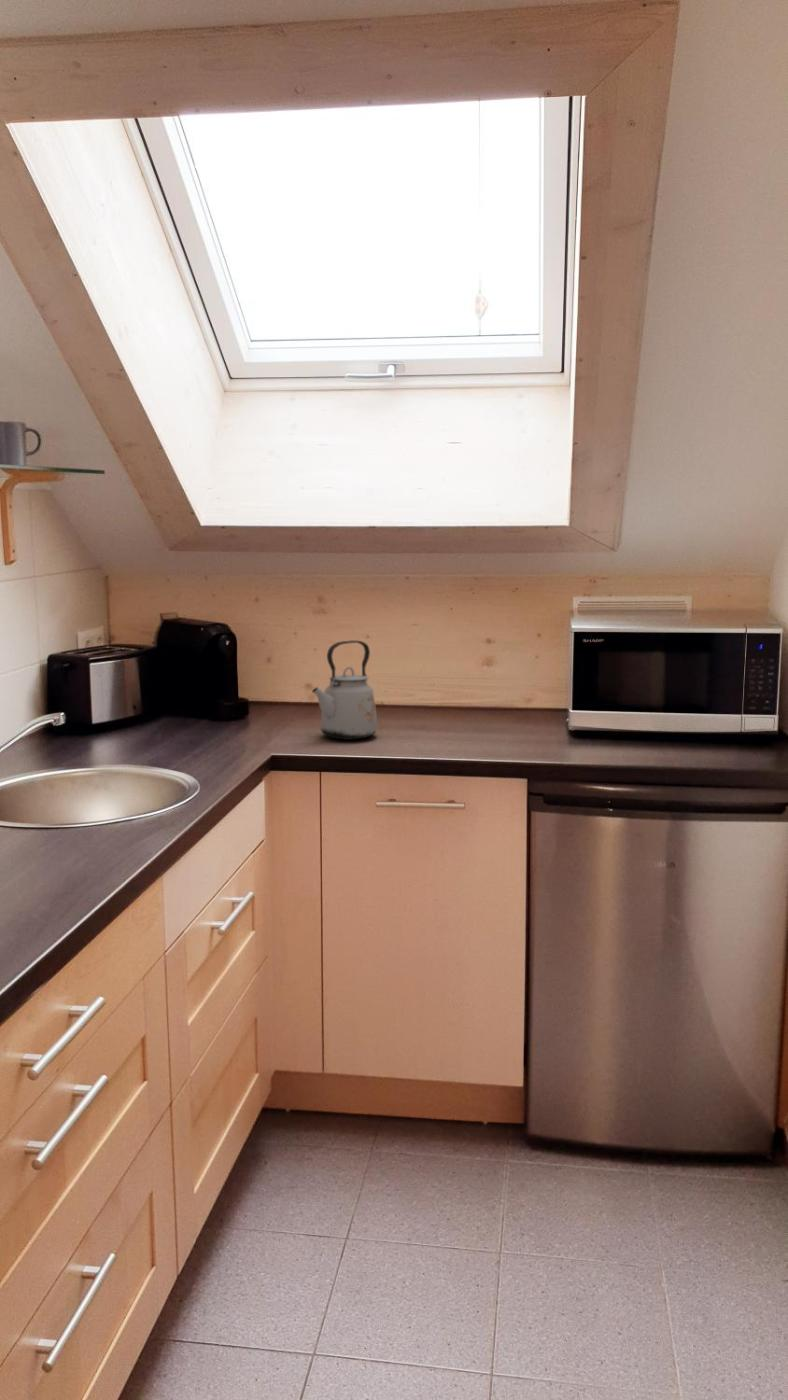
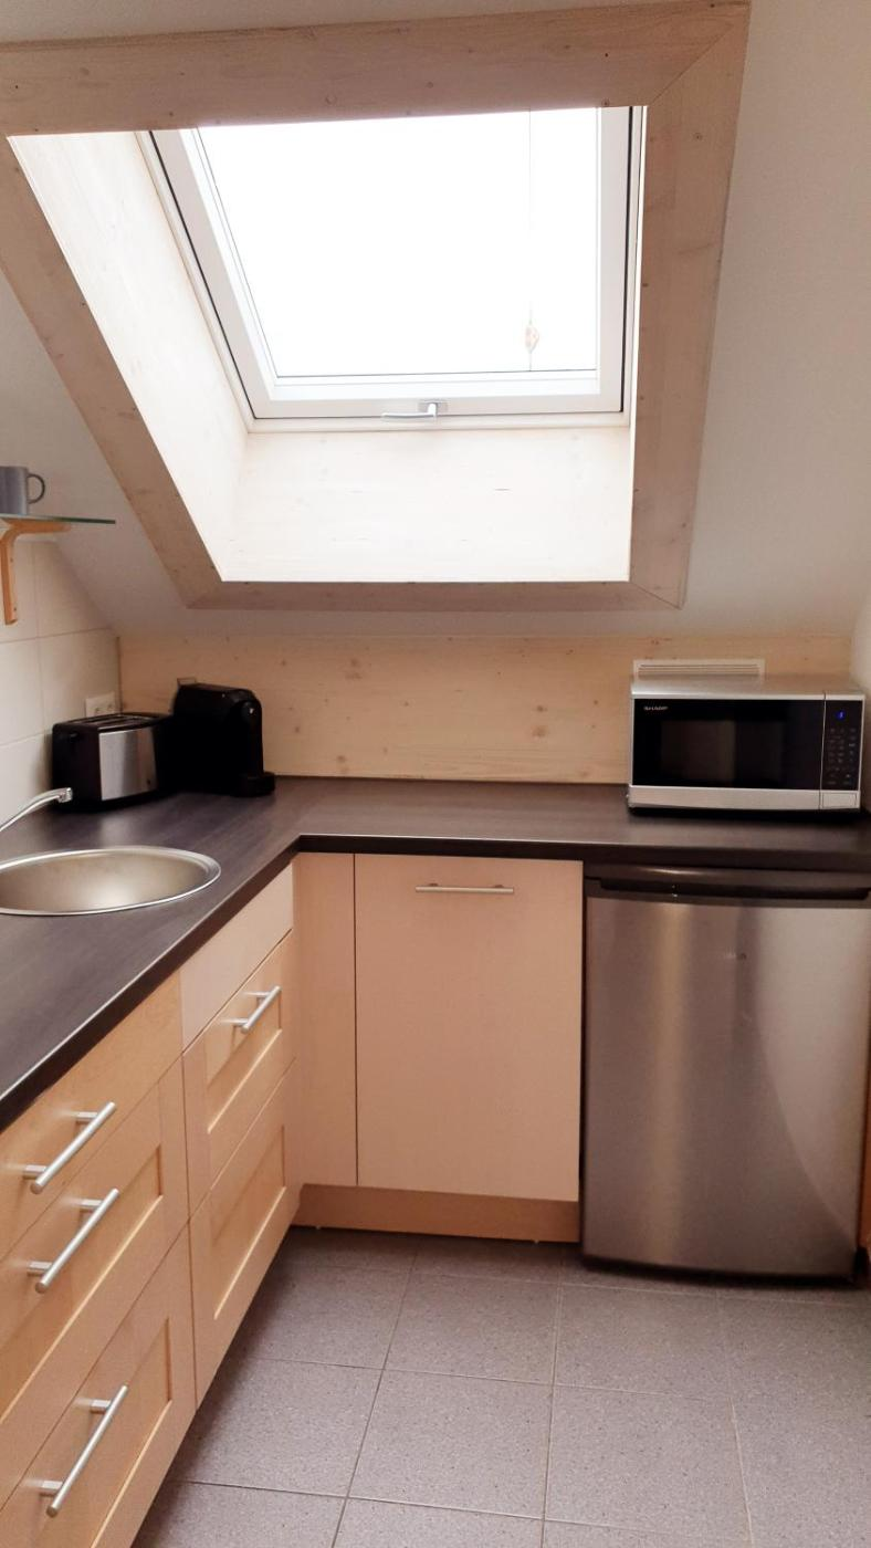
- kettle (341, 690)
